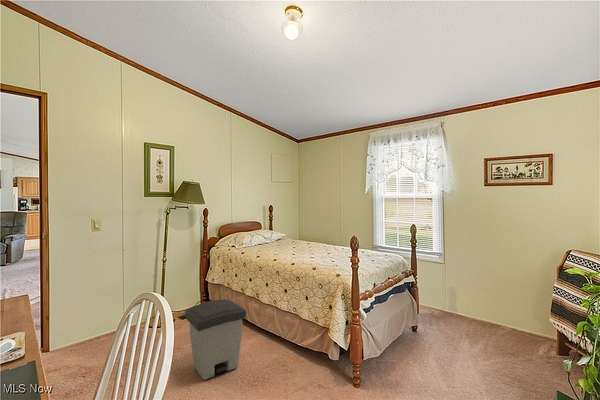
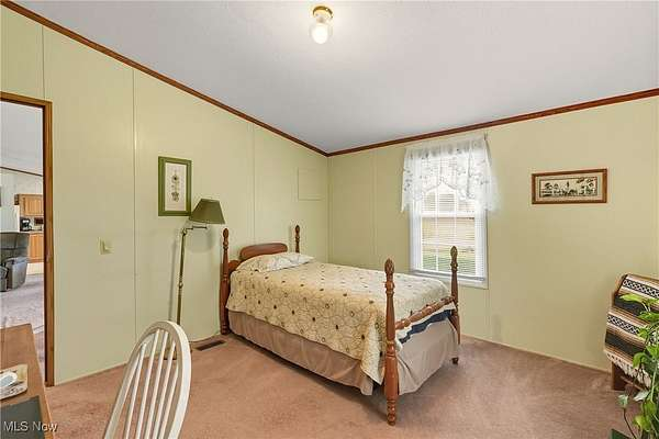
- trash can (215, 336)
